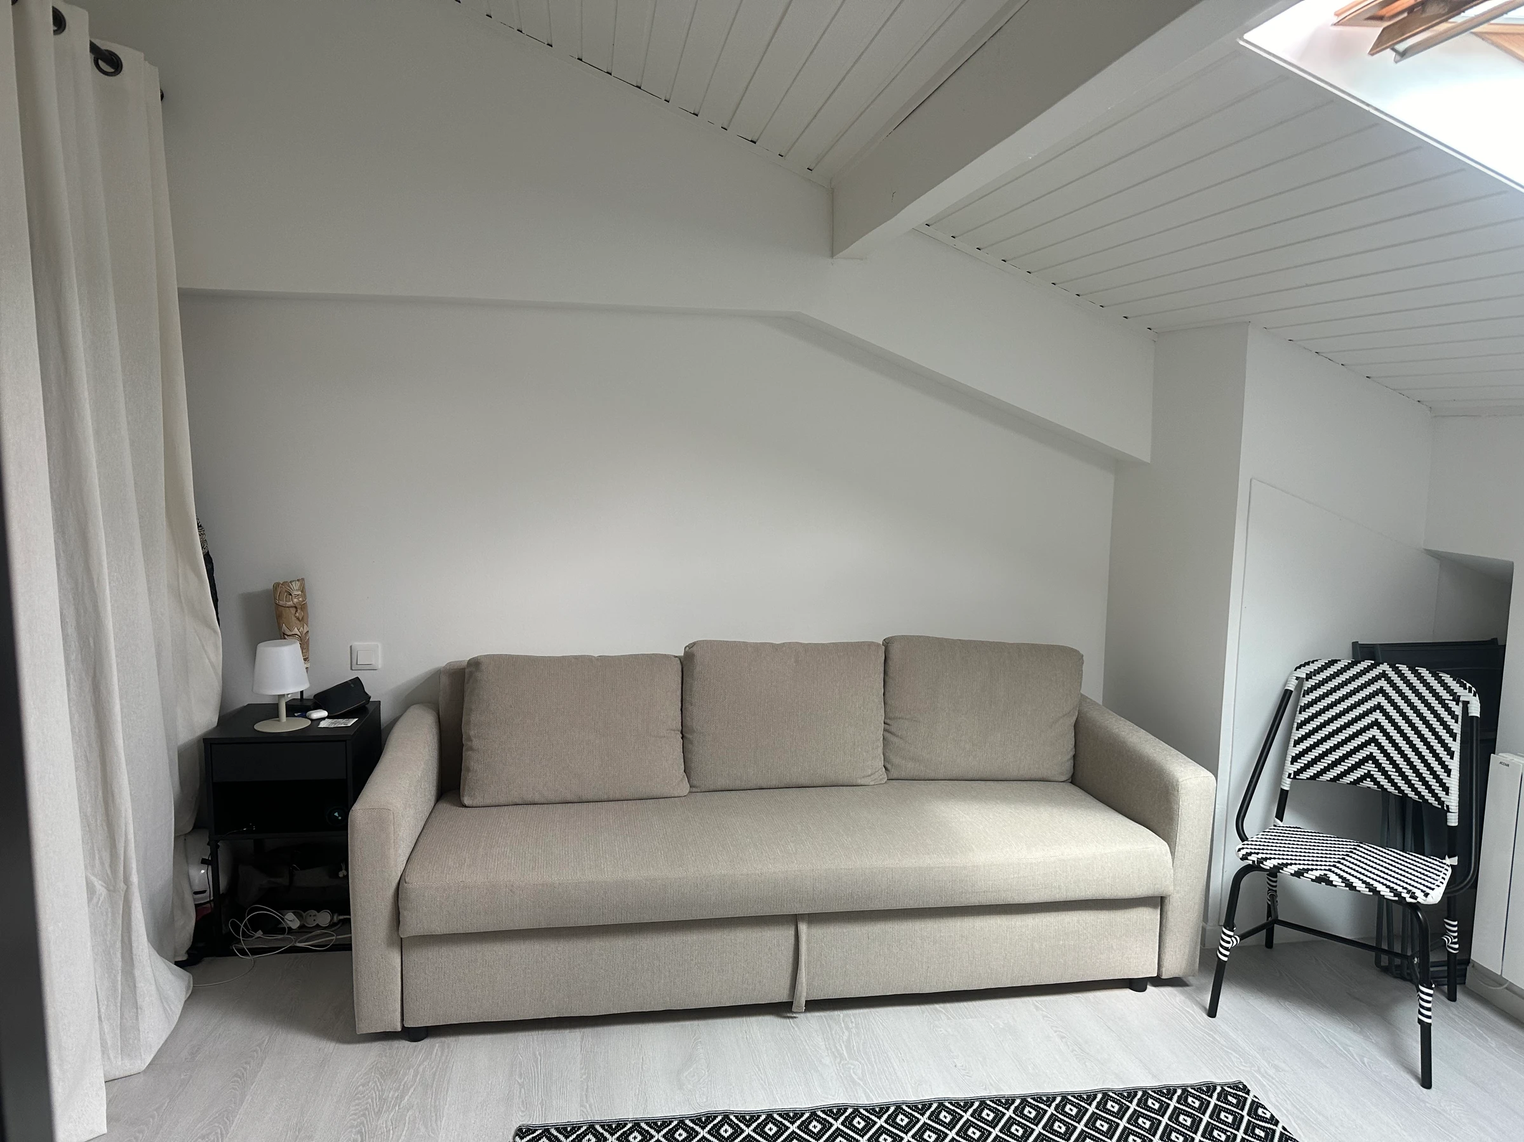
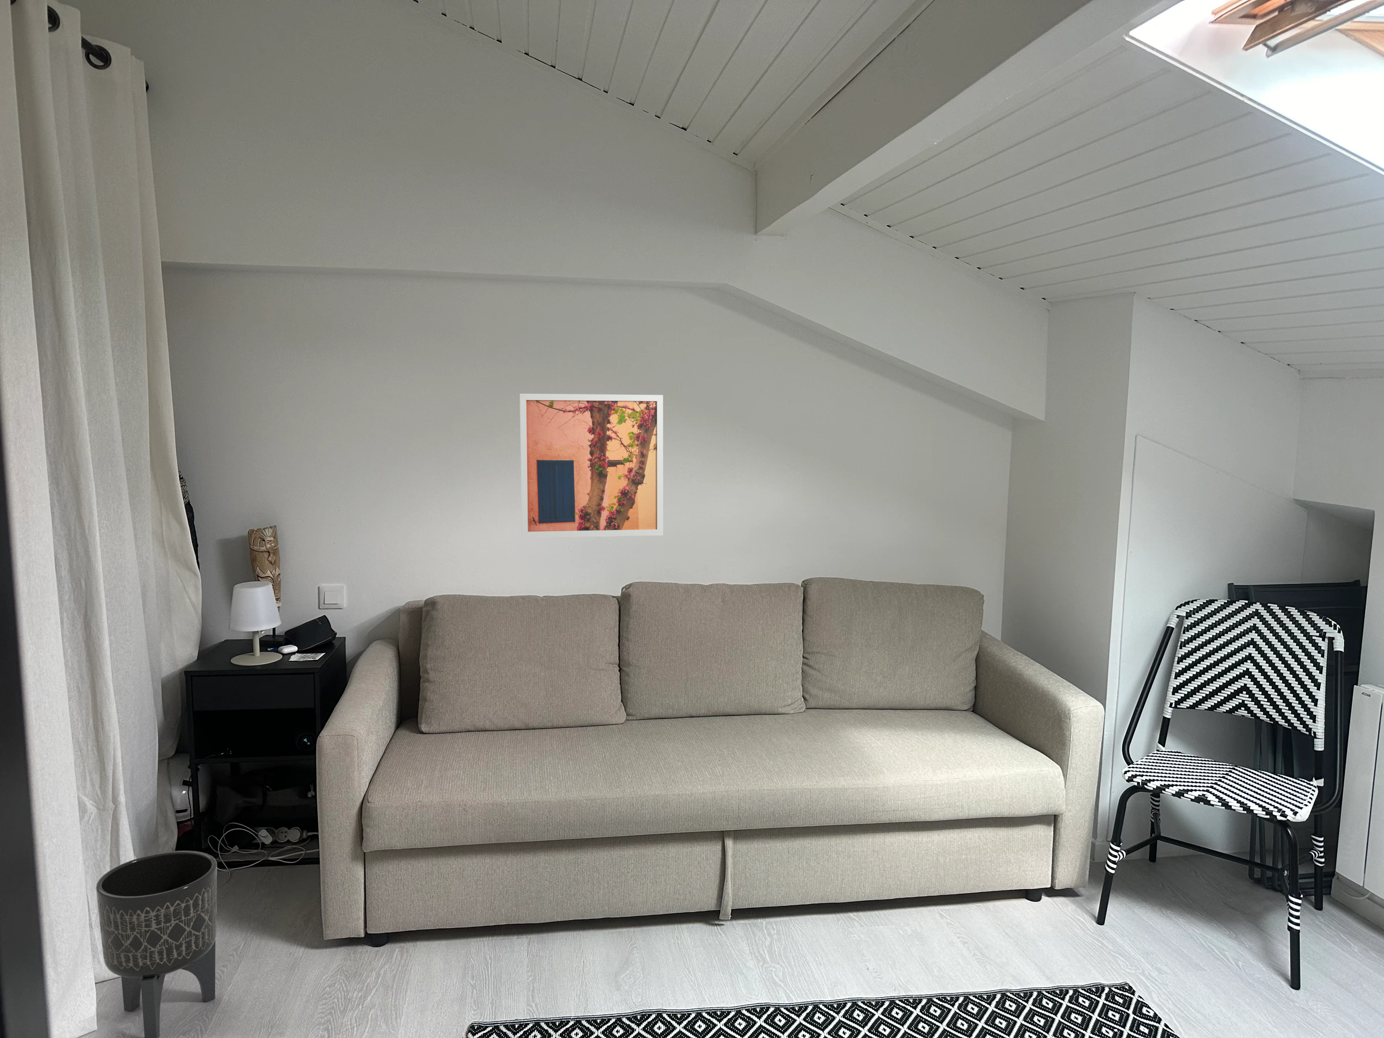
+ planter (161, 944)
+ wall art (592, 466)
